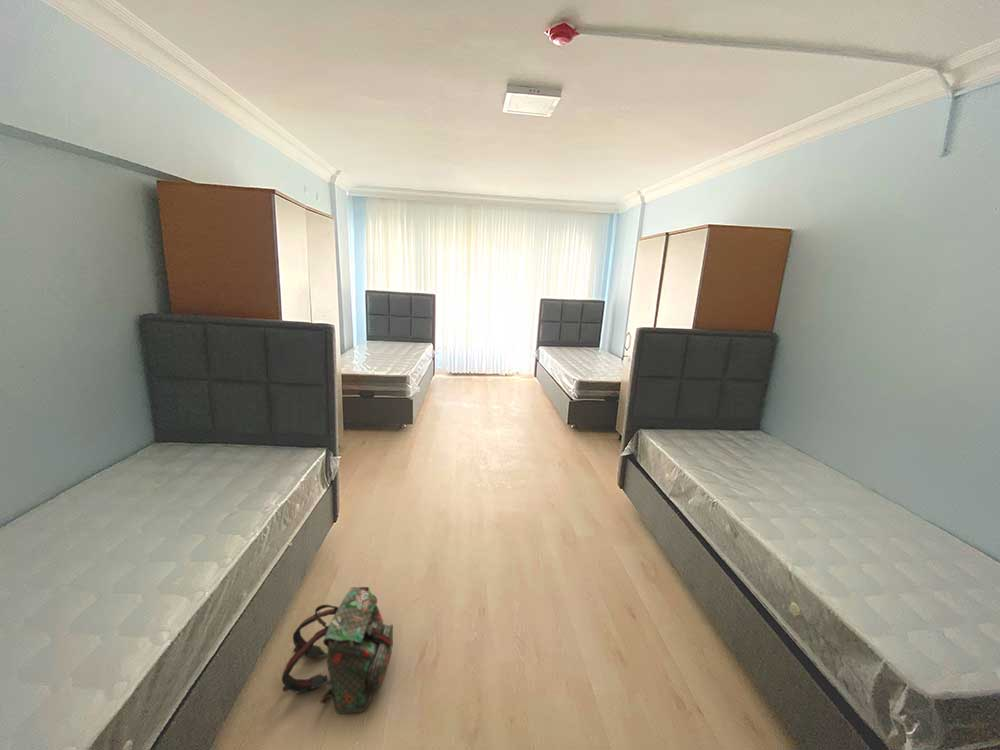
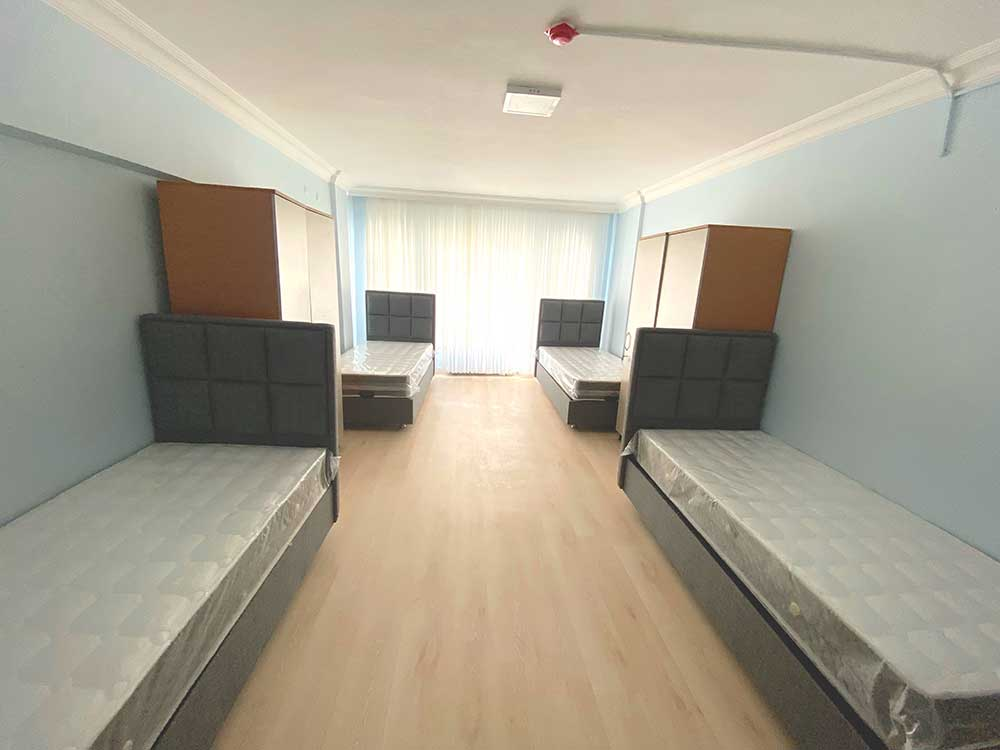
- backpack (334, 641)
